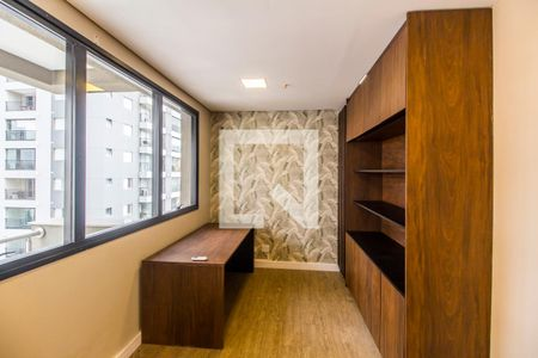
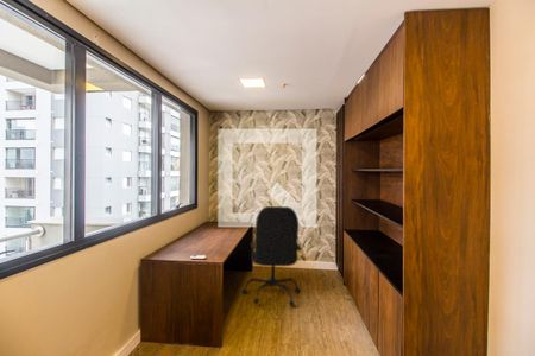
+ office chair (271, 249)
